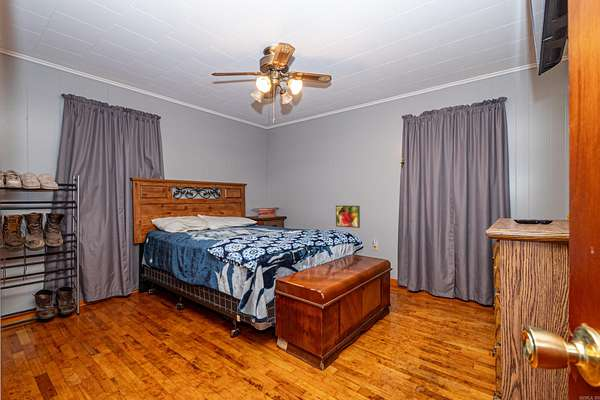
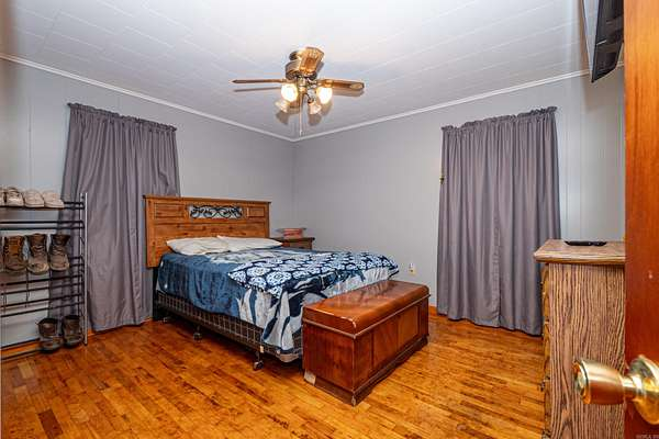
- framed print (347, 216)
